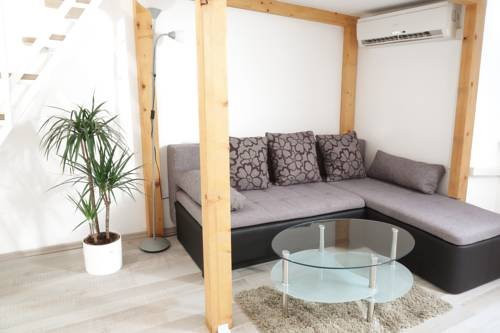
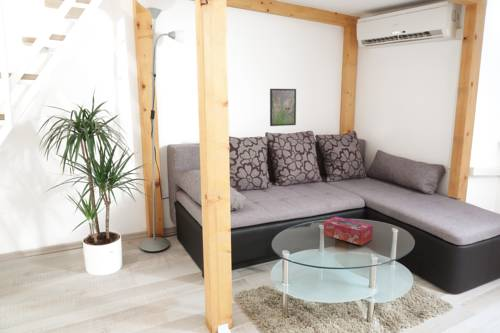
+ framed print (283, 107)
+ tissue box (347, 230)
